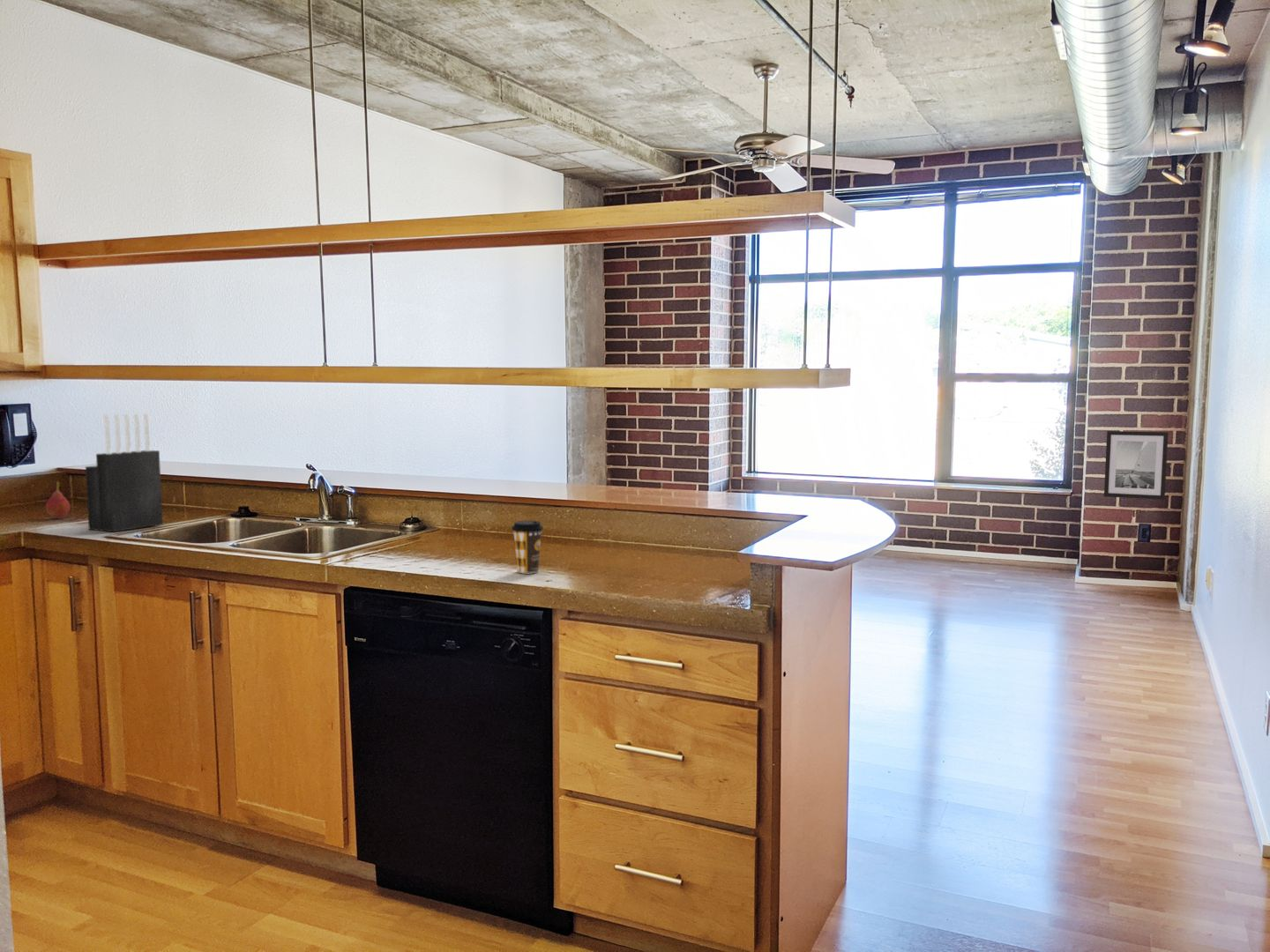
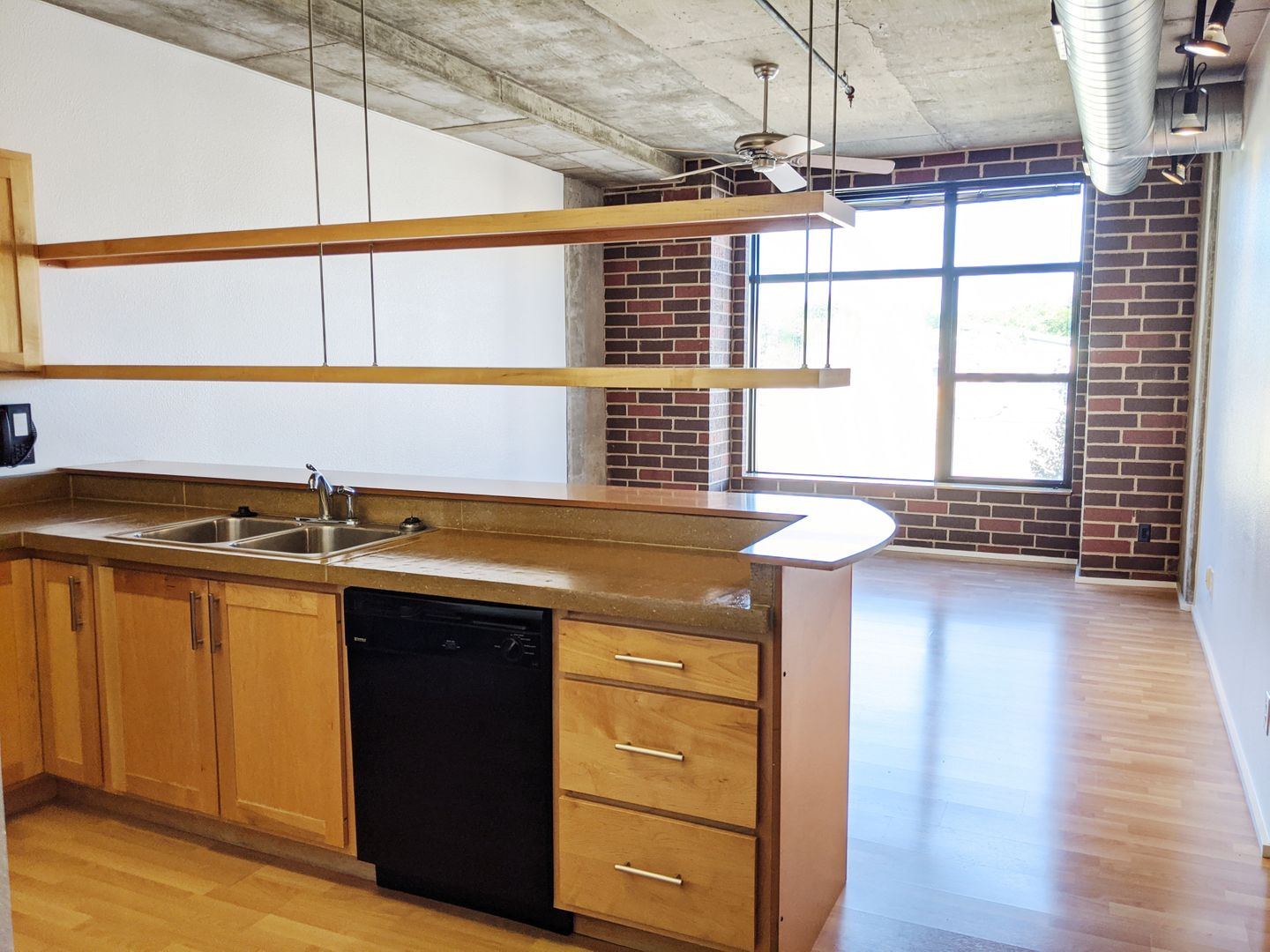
- knife block (121, 470)
- fruit (57, 499)
- wall art (1135, 465)
- coffee cup (527, 547)
